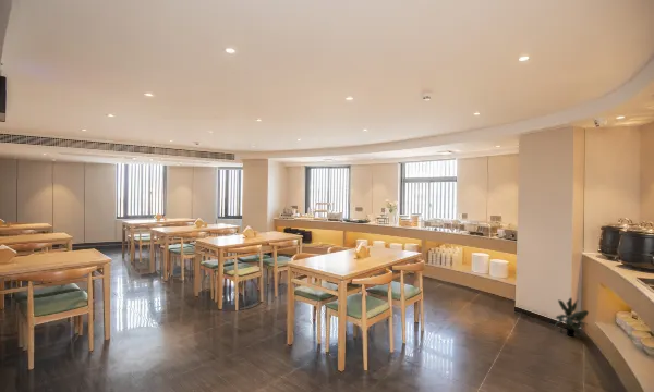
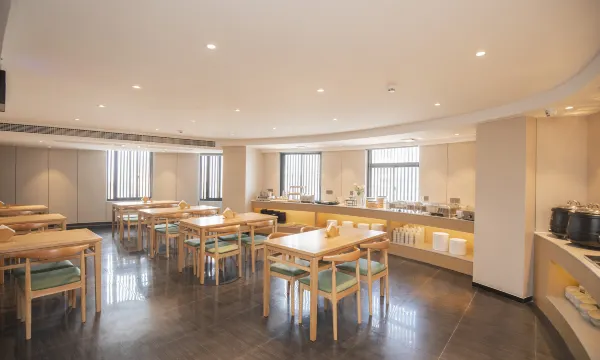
- potted plant (569, 317)
